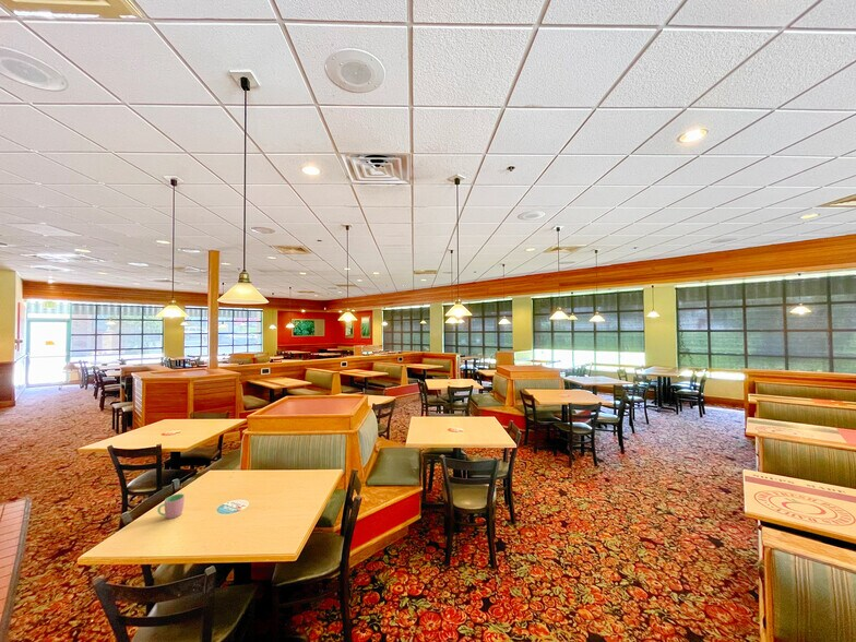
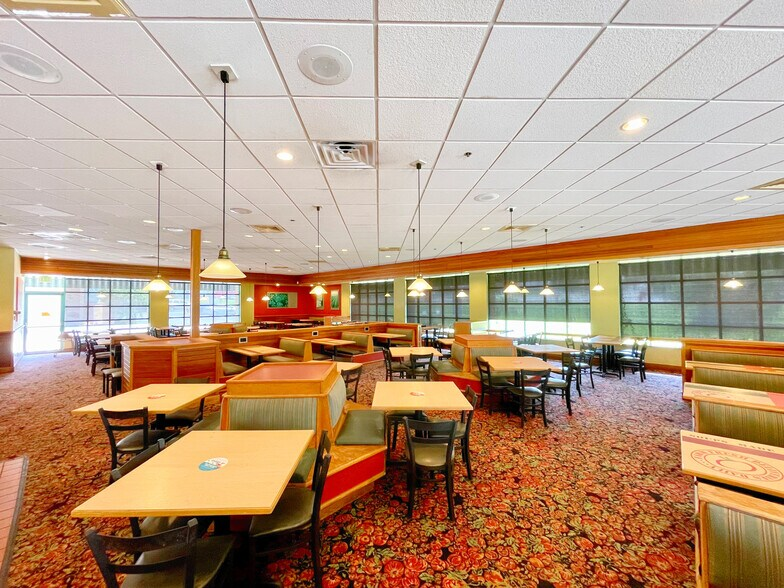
- cup (170, 508)
